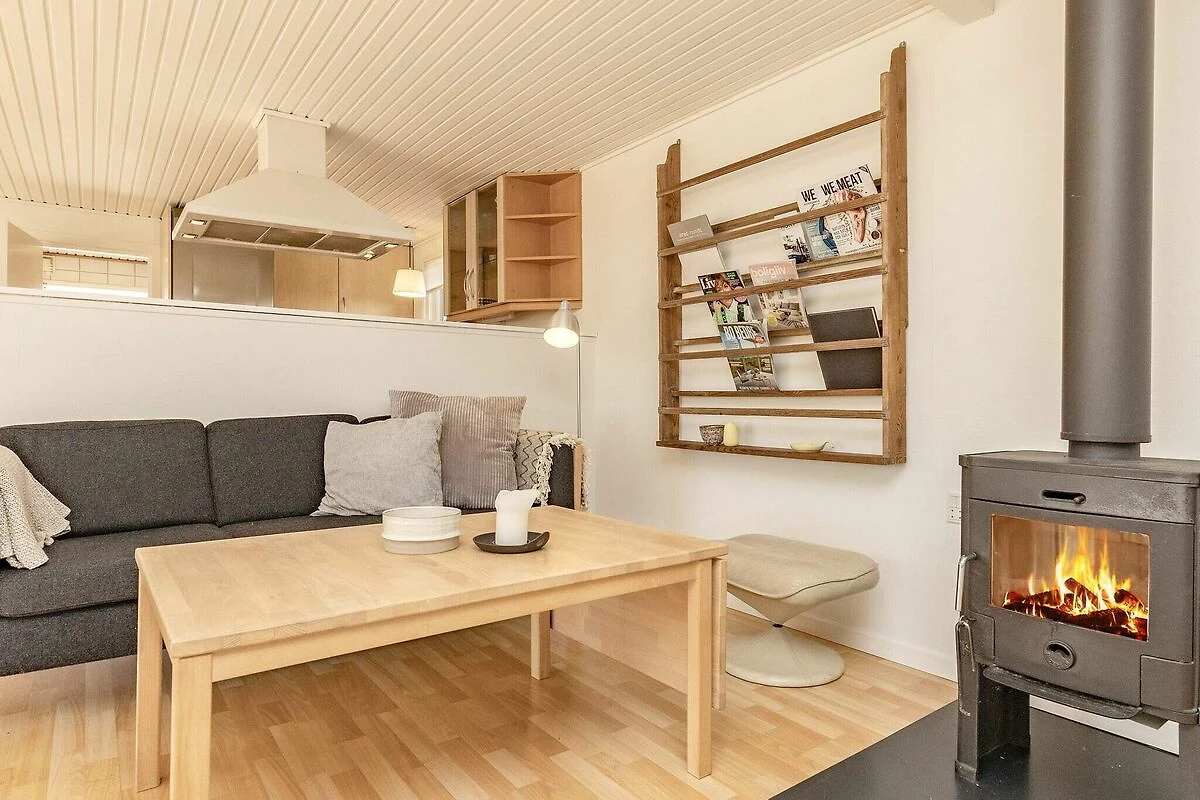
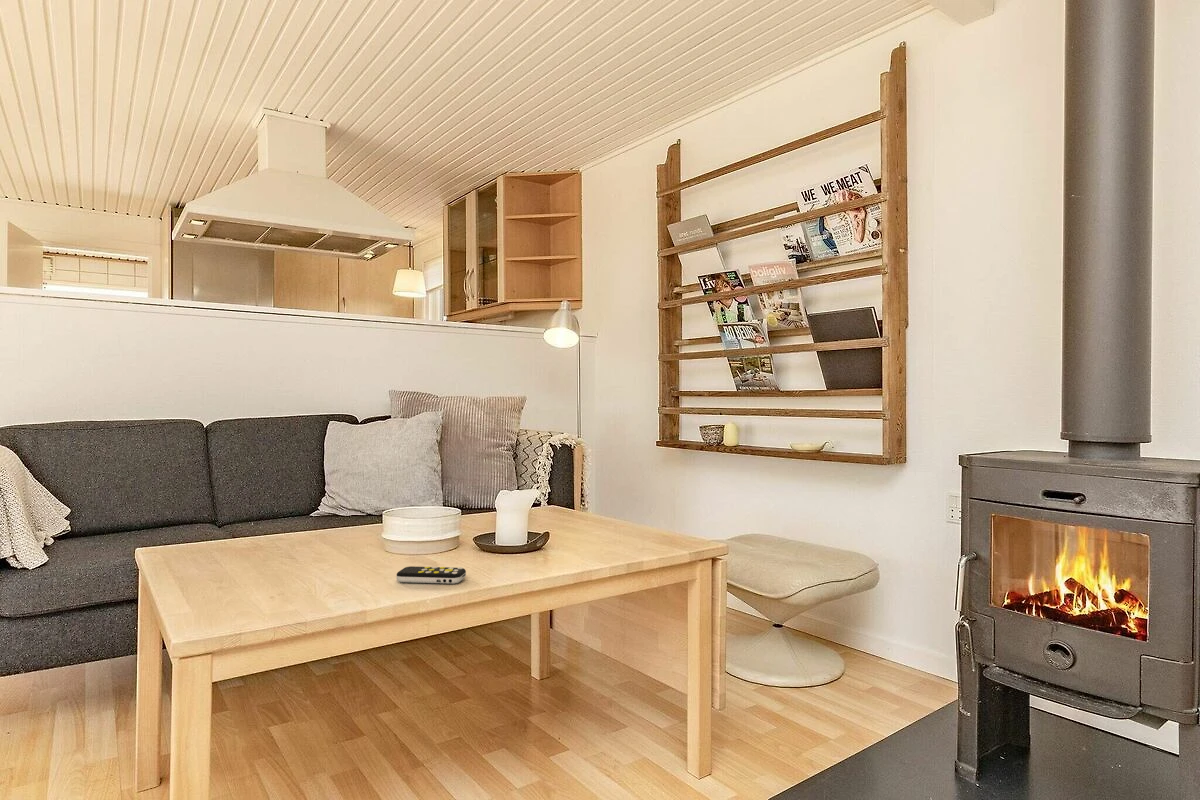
+ remote control (431, 574)
